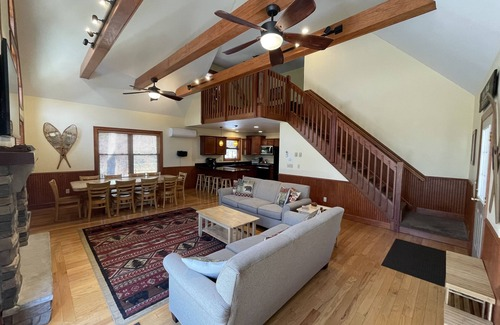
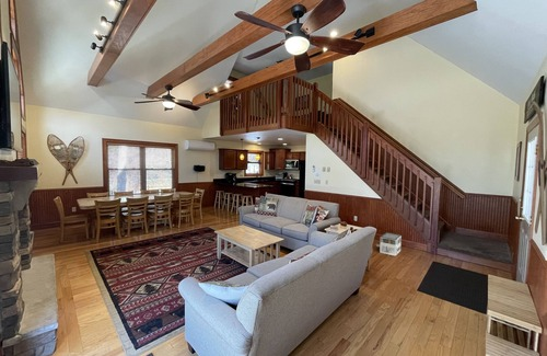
+ architectural model (389, 243)
